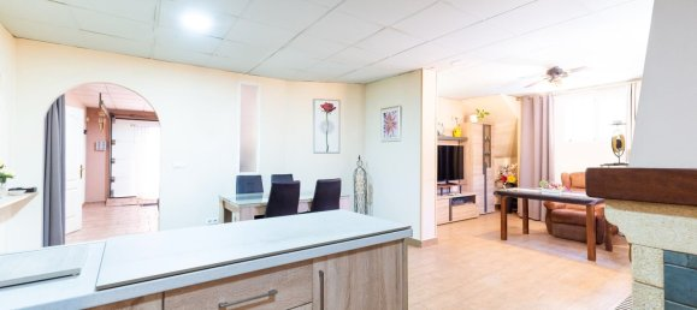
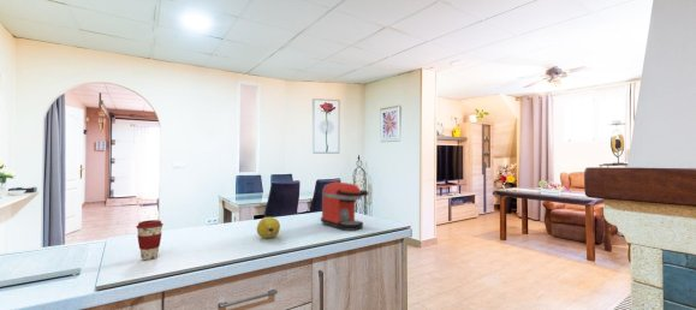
+ fruit (268, 227)
+ coffee maker (343, 204)
+ coffee cup (149, 239)
